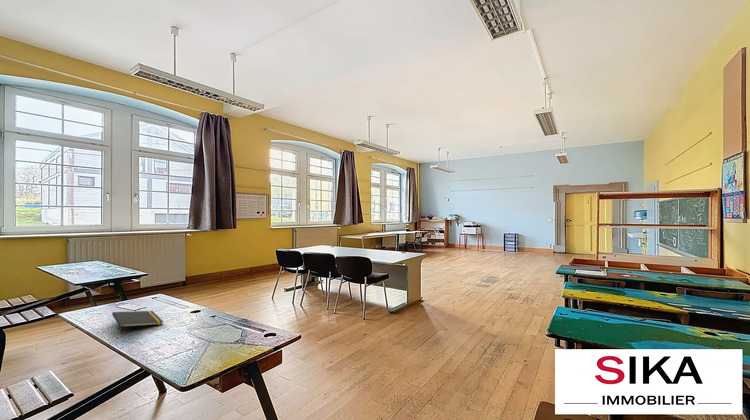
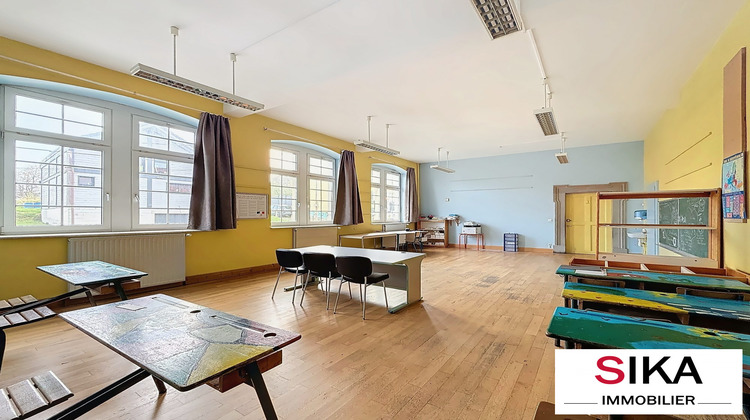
- notepad (137, 318)
